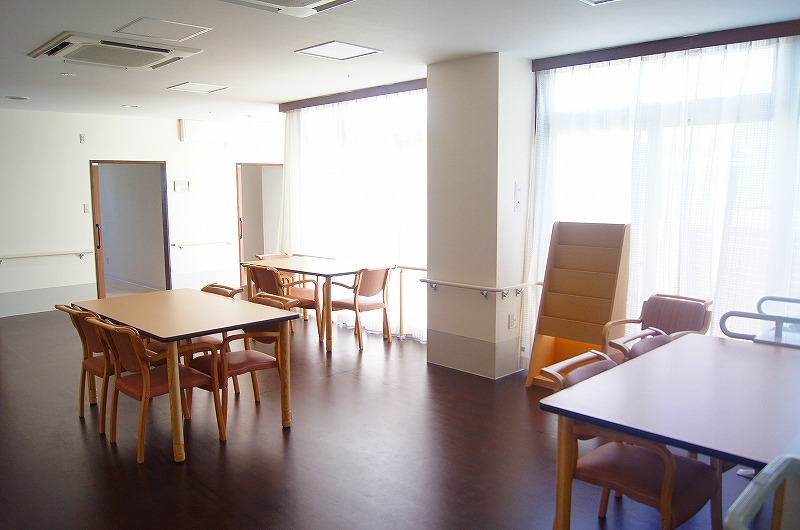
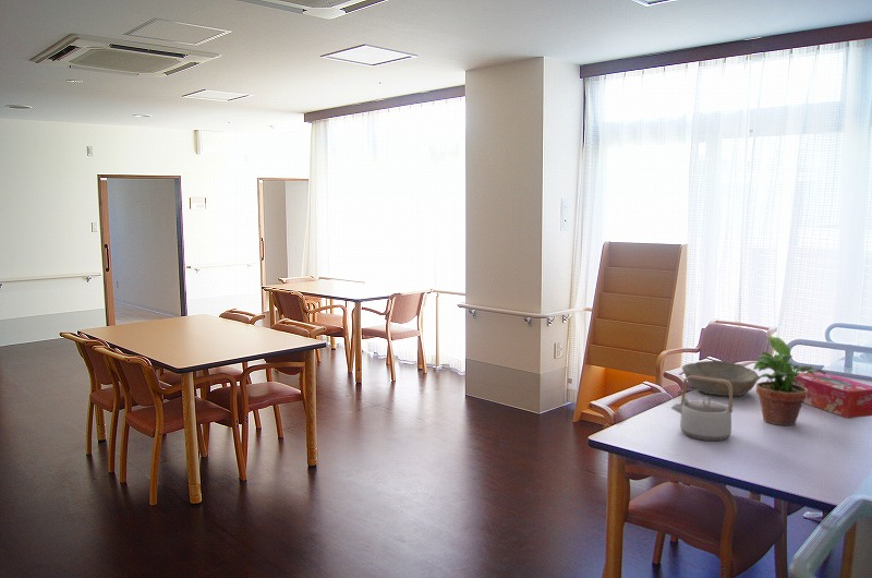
+ tissue box (833, 393)
+ potted plant (787, 383)
+ teapot (701, 405)
+ bowl (719, 378)
